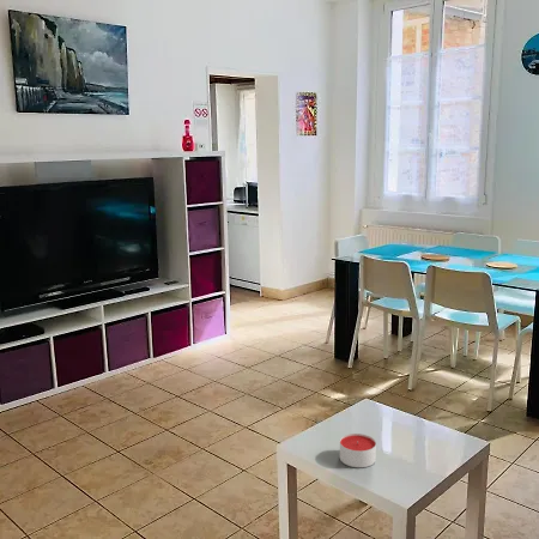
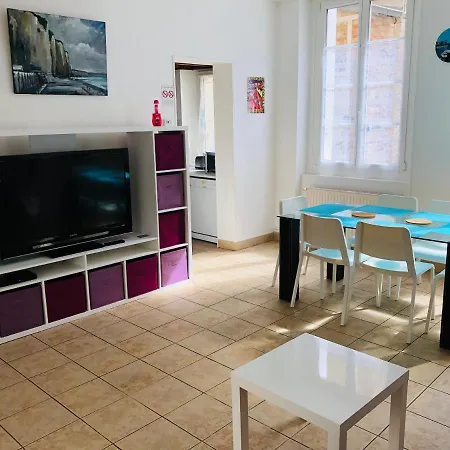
- candle (357, 449)
